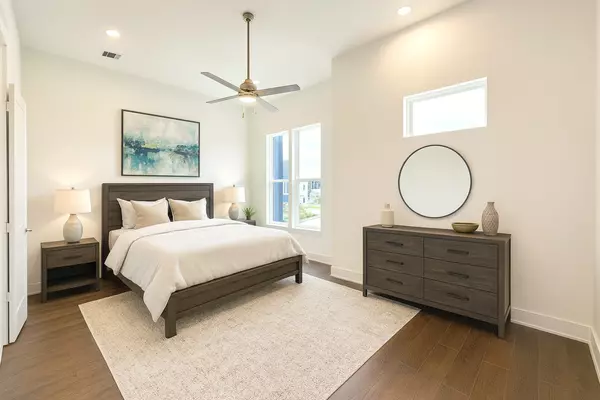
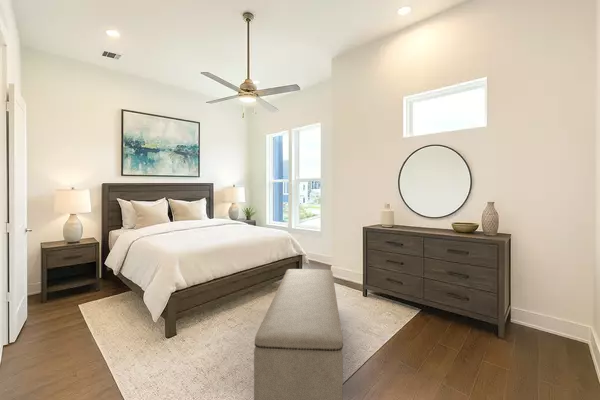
+ bench (305, 319)
